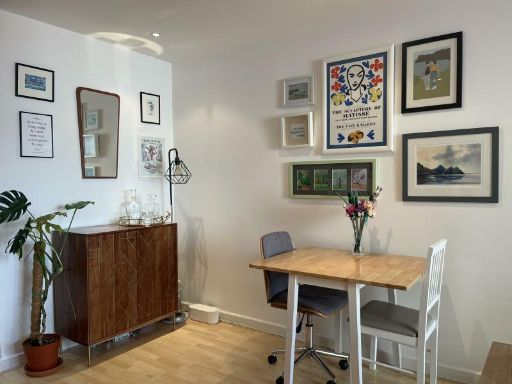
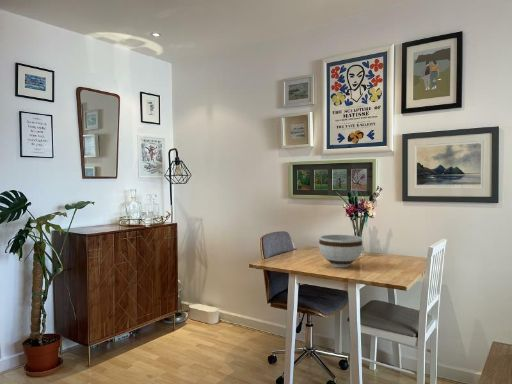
+ bowl (340, 251)
